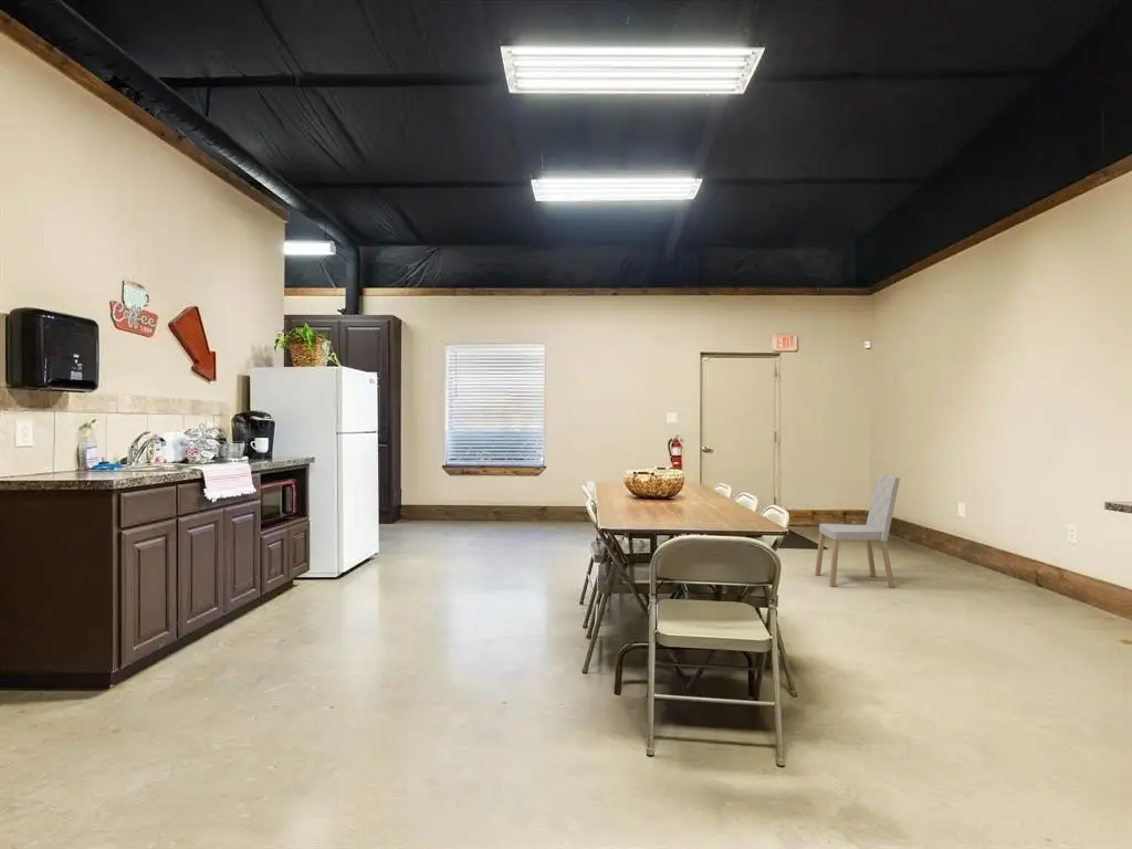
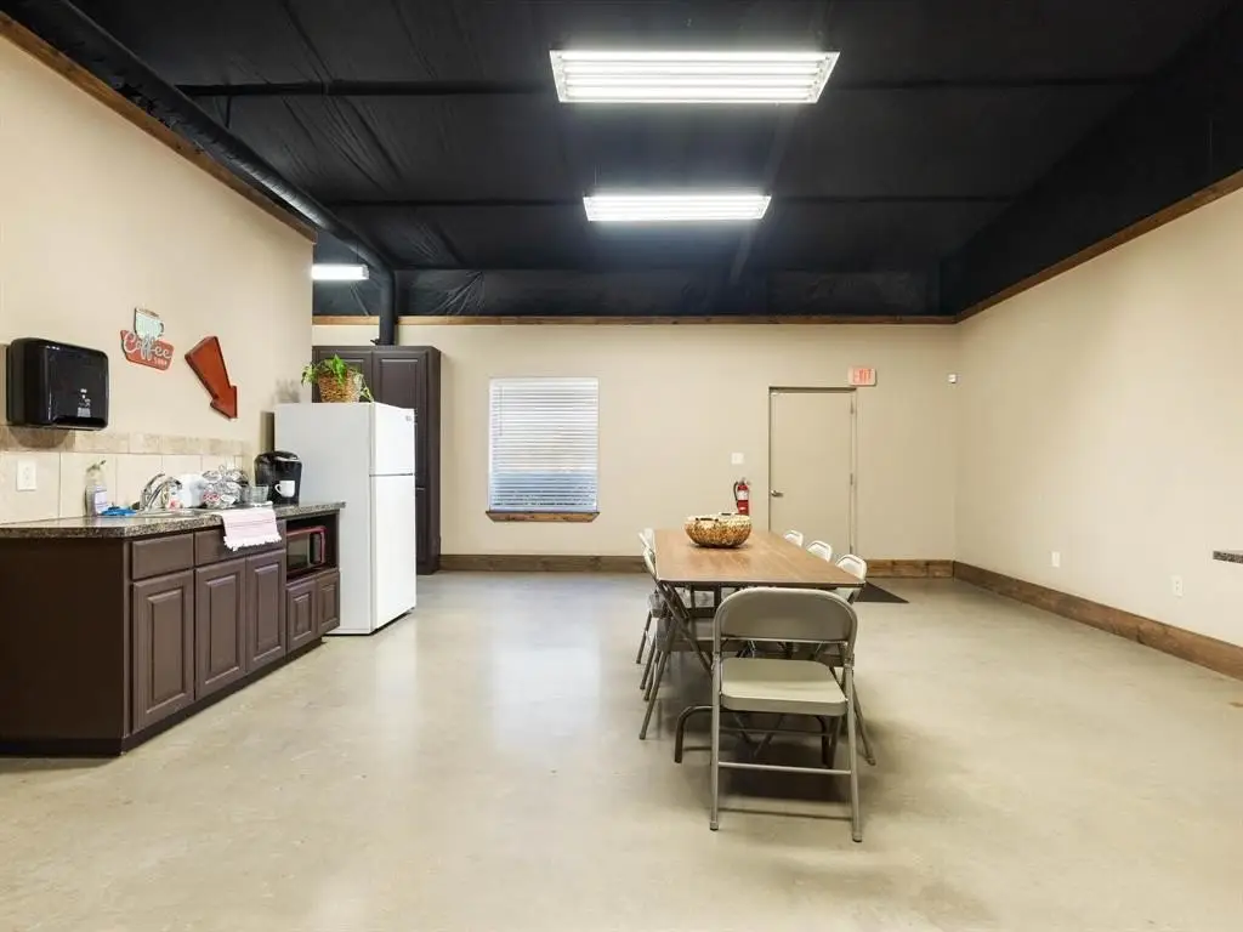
- dining chair (853, 527)
